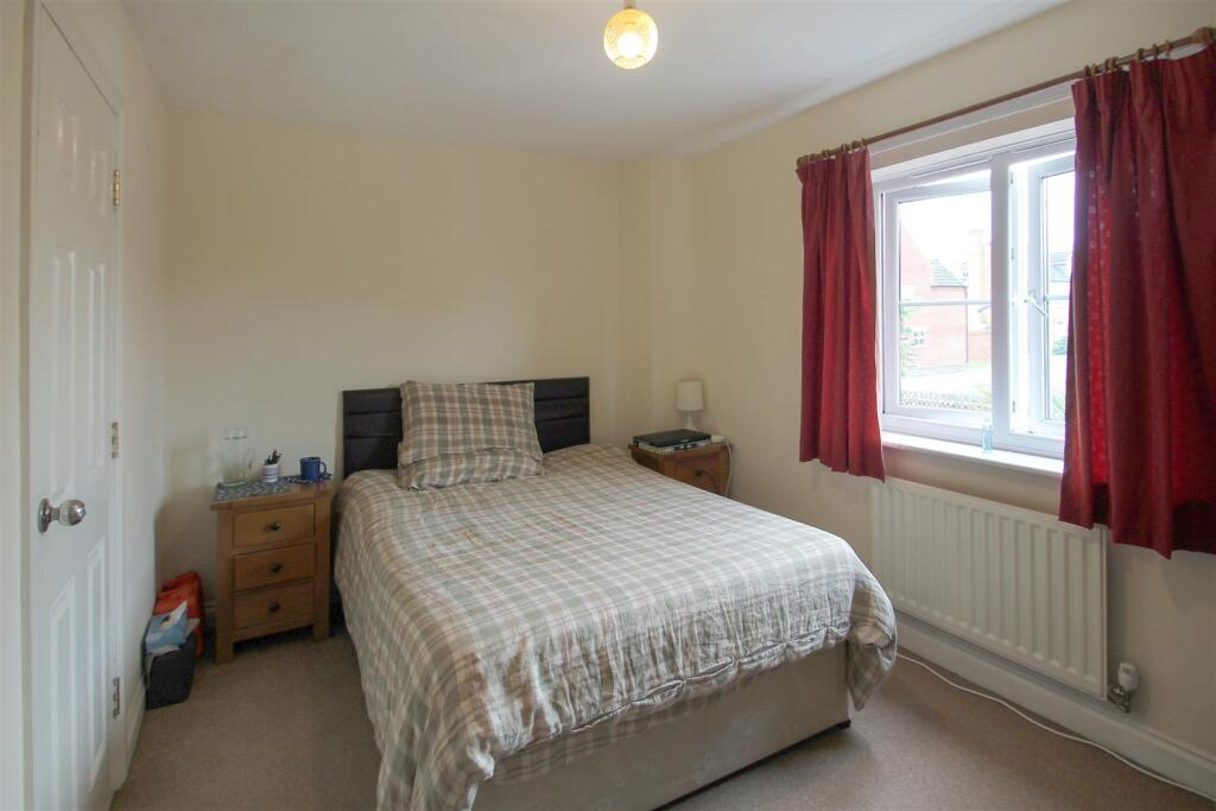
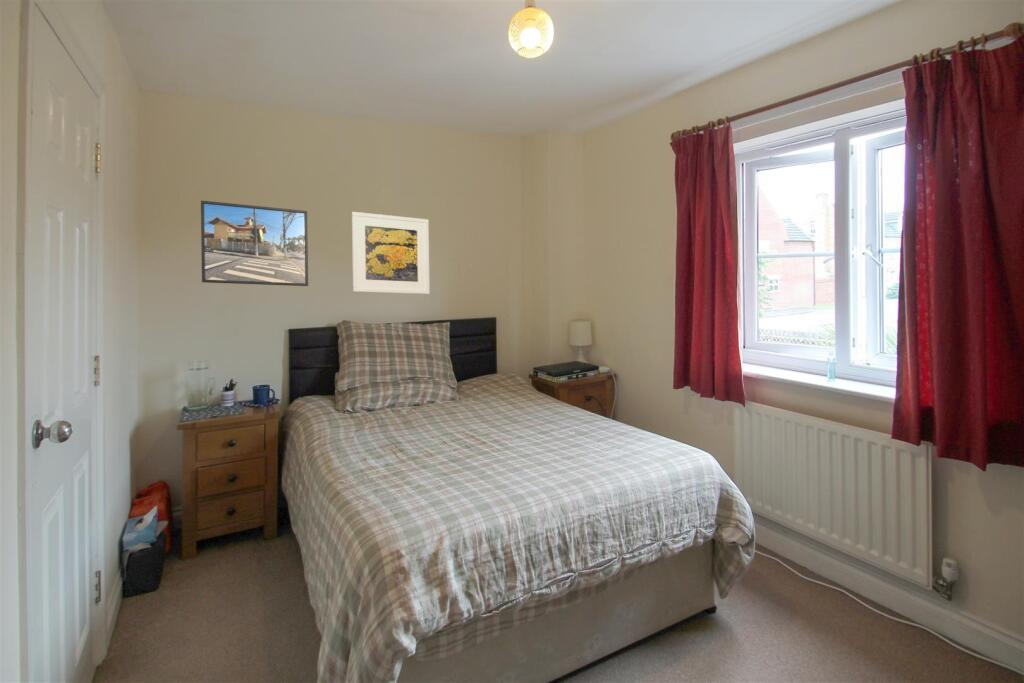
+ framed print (256, 245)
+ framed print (391, 254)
